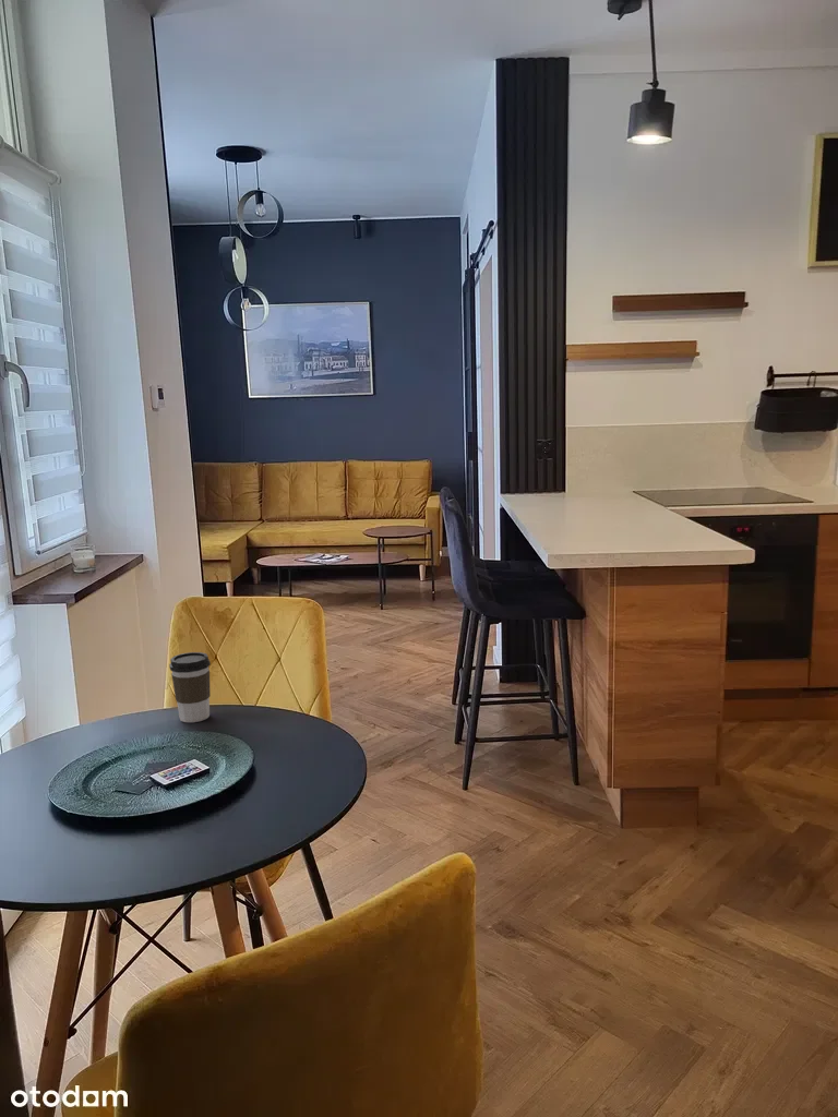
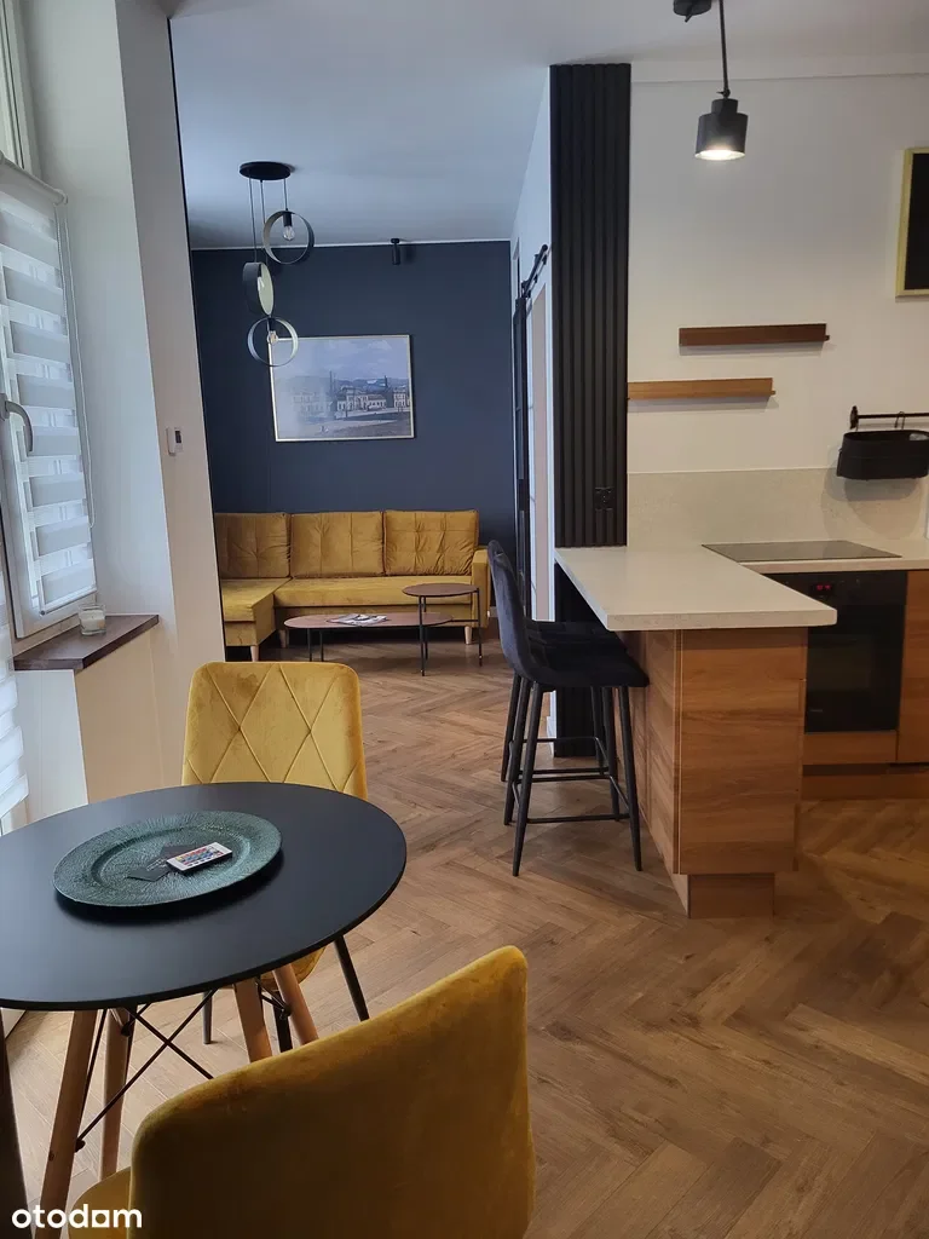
- coffee cup (191, 687)
